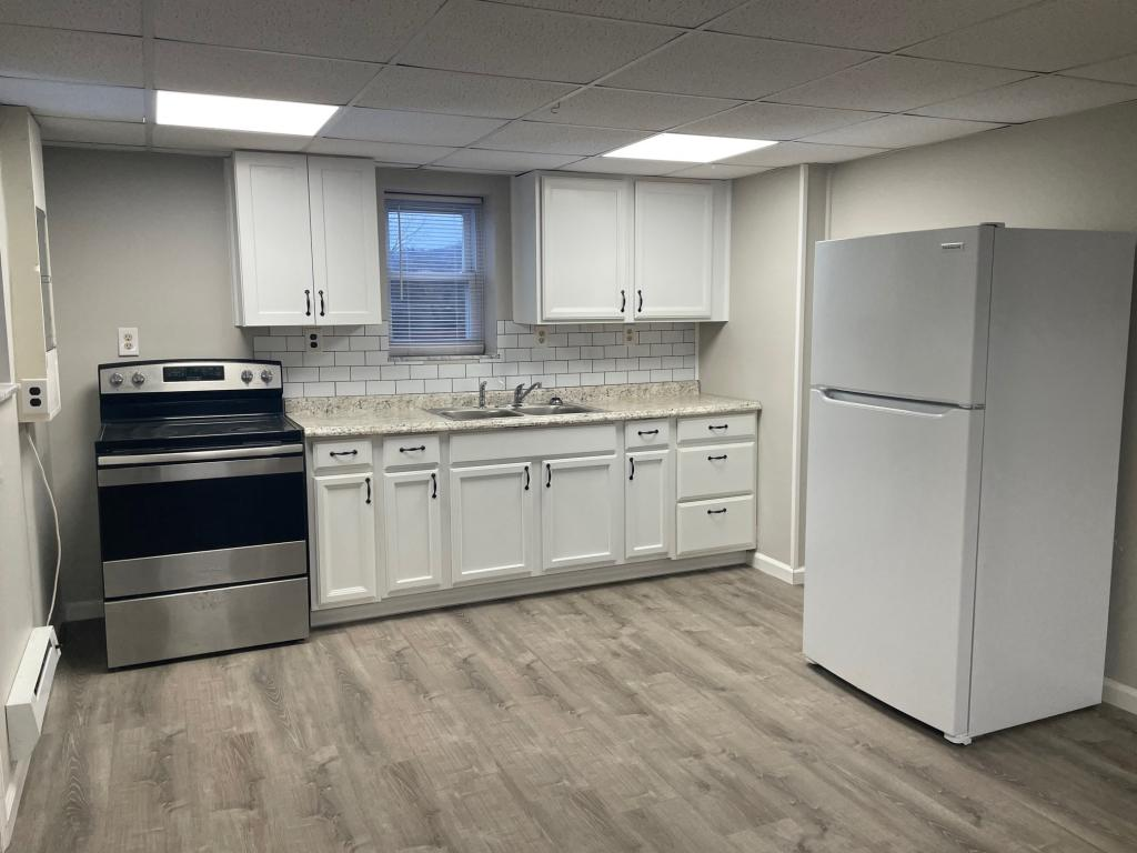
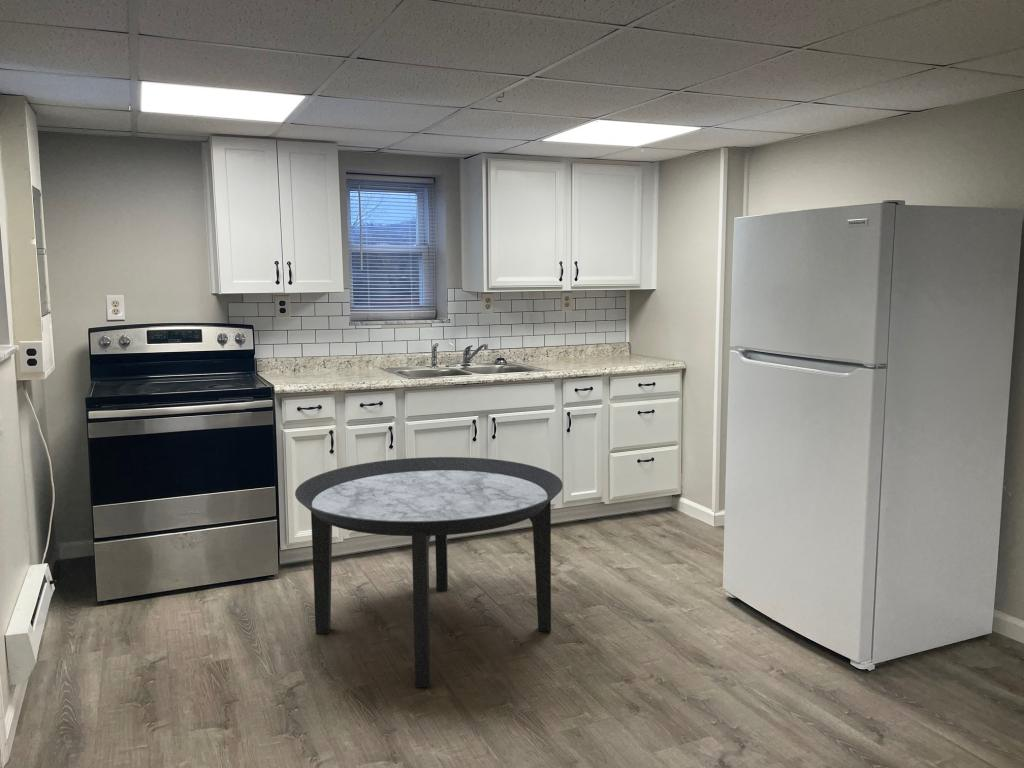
+ round table (428, 558)
